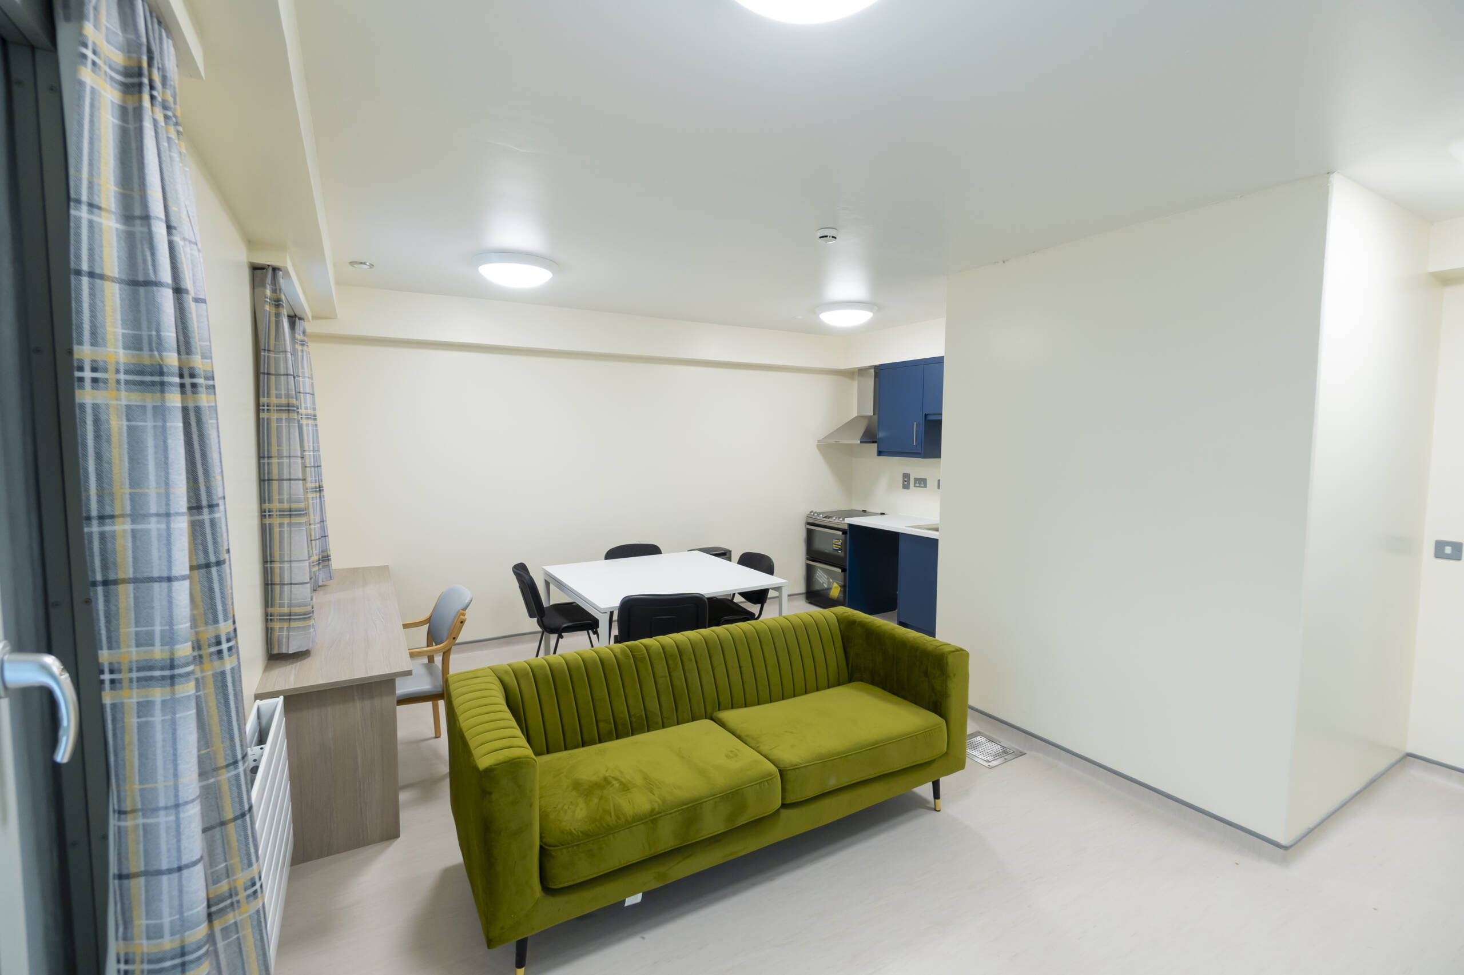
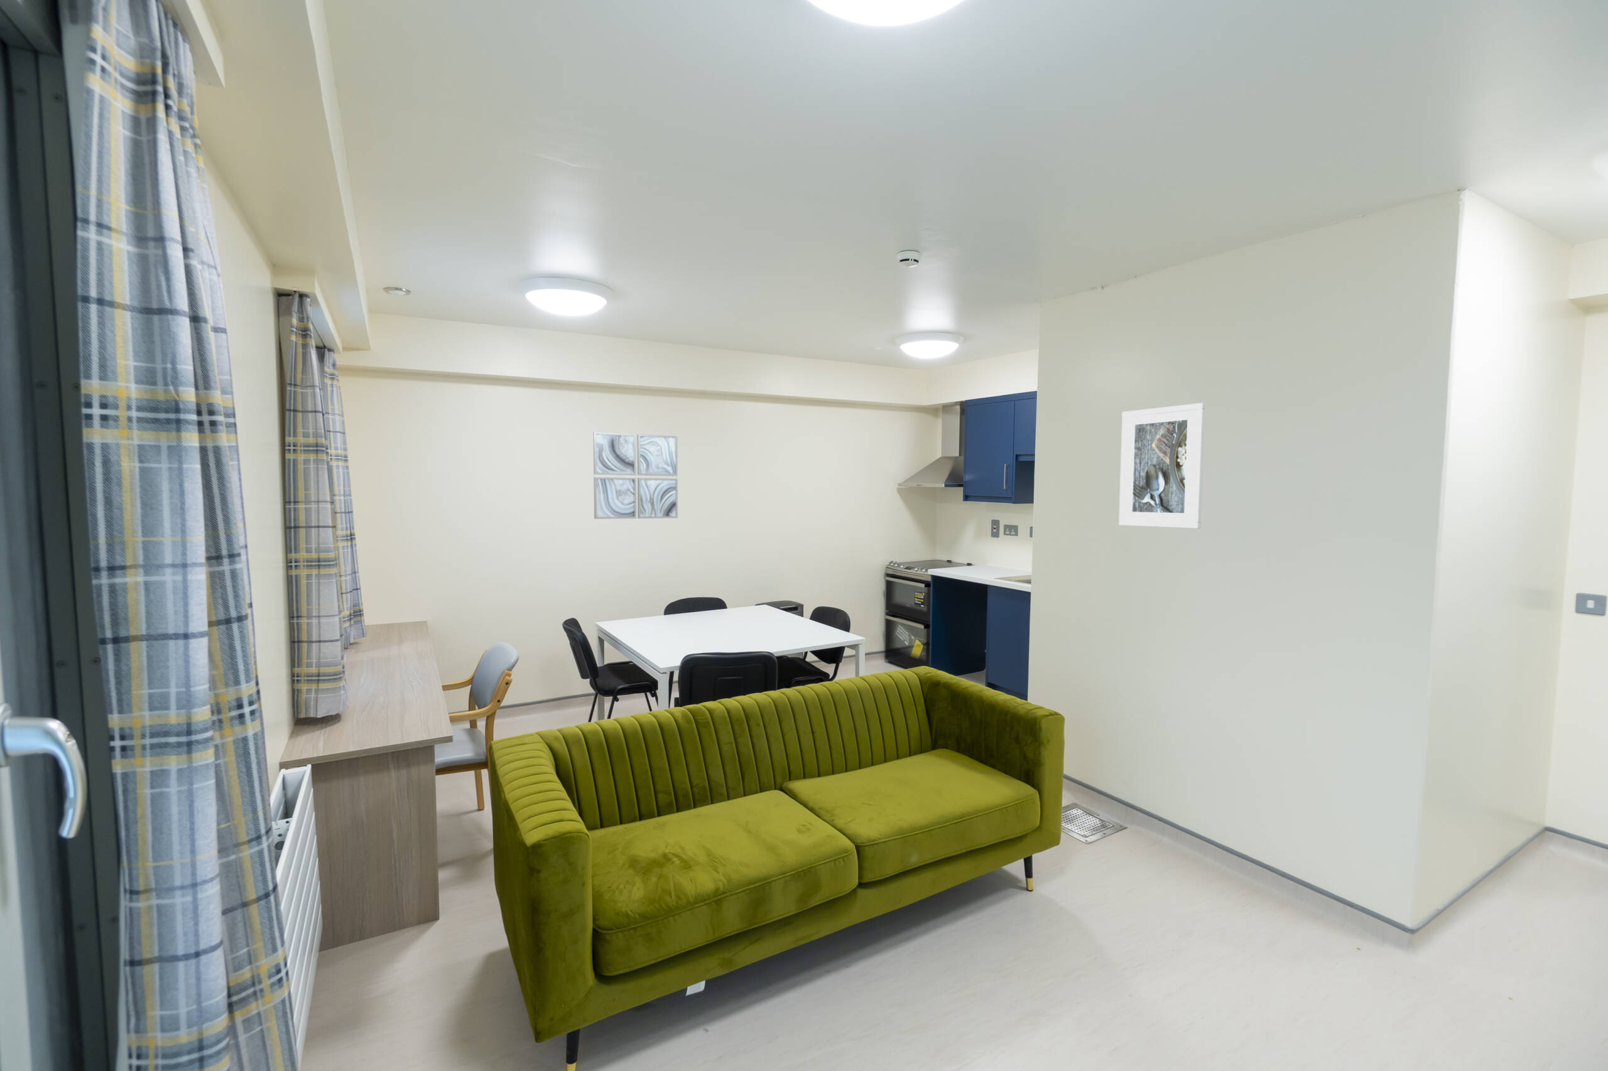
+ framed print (1160, 467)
+ wall art (636, 478)
